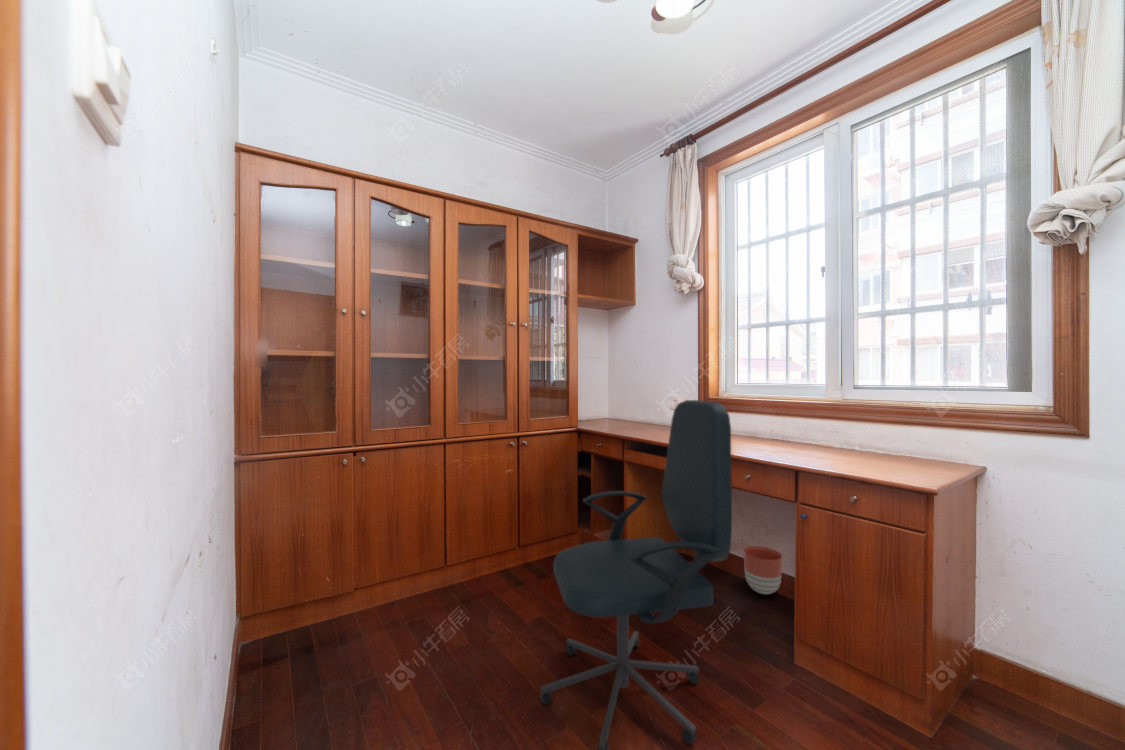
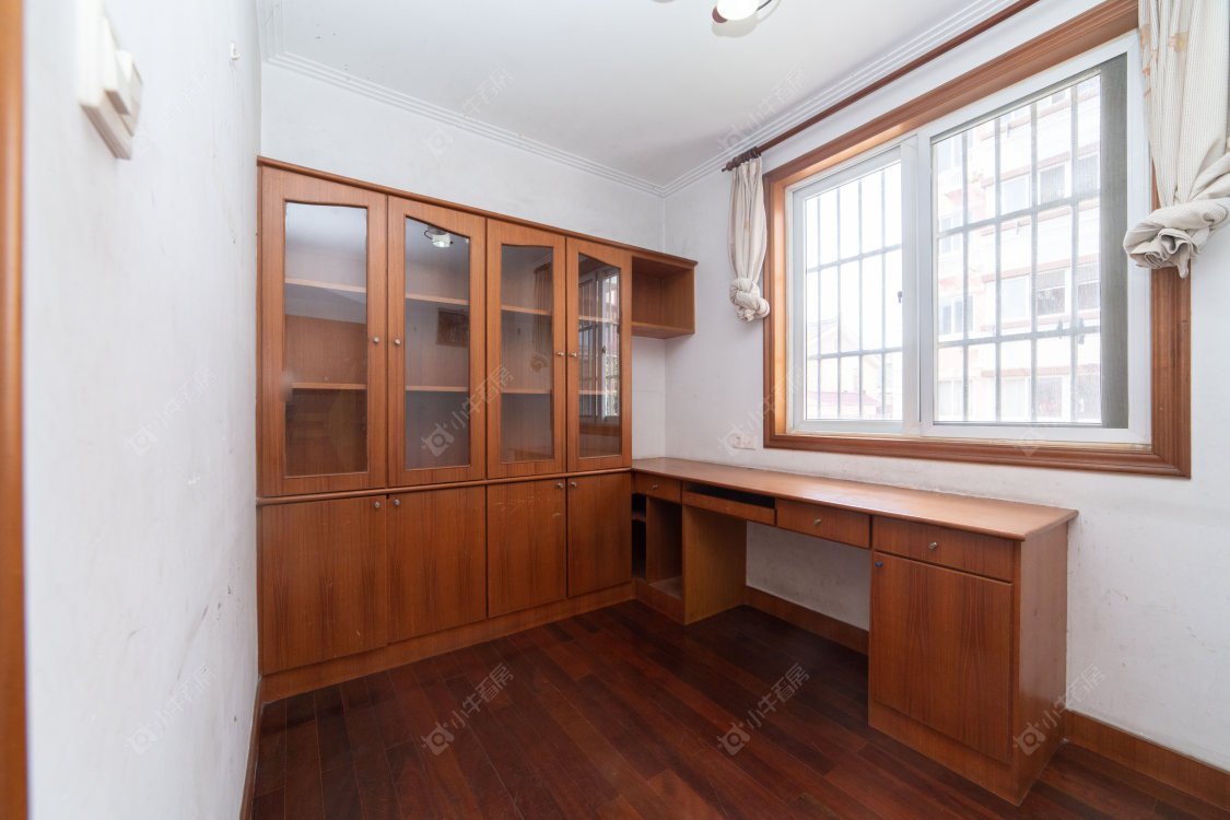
- office chair (636, 545)
- planter (762, 572)
